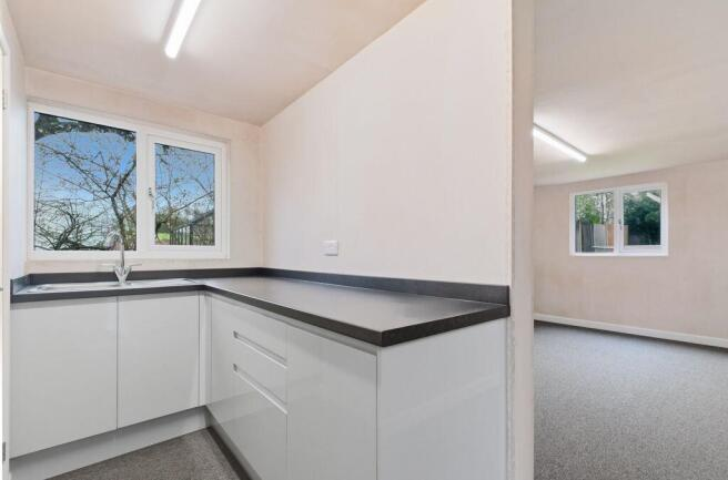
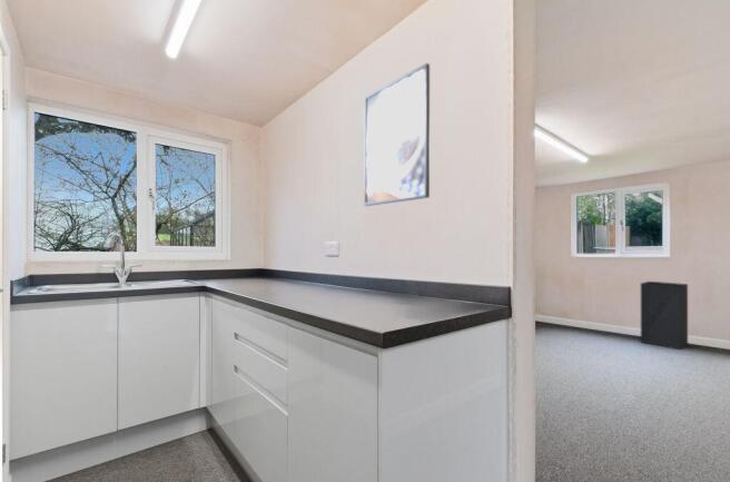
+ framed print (393, 141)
+ trash bin (663, 313)
